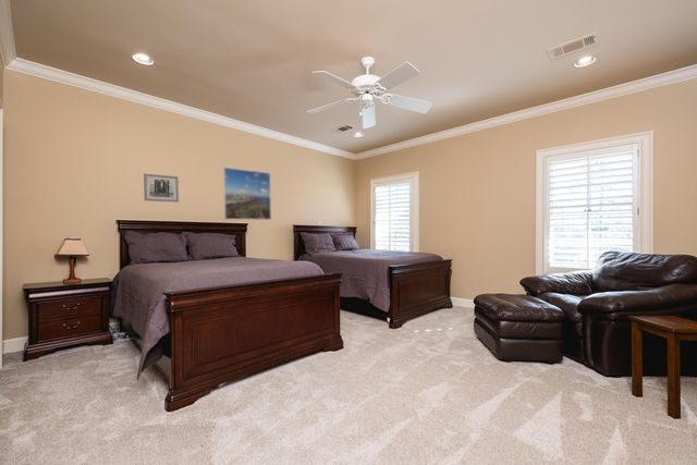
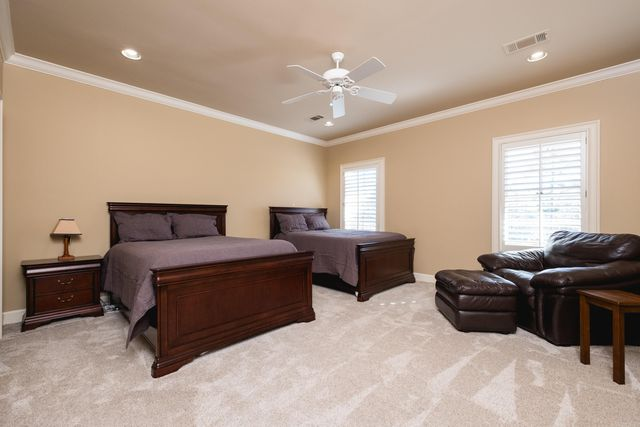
- wall art (161, 187)
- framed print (248, 195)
